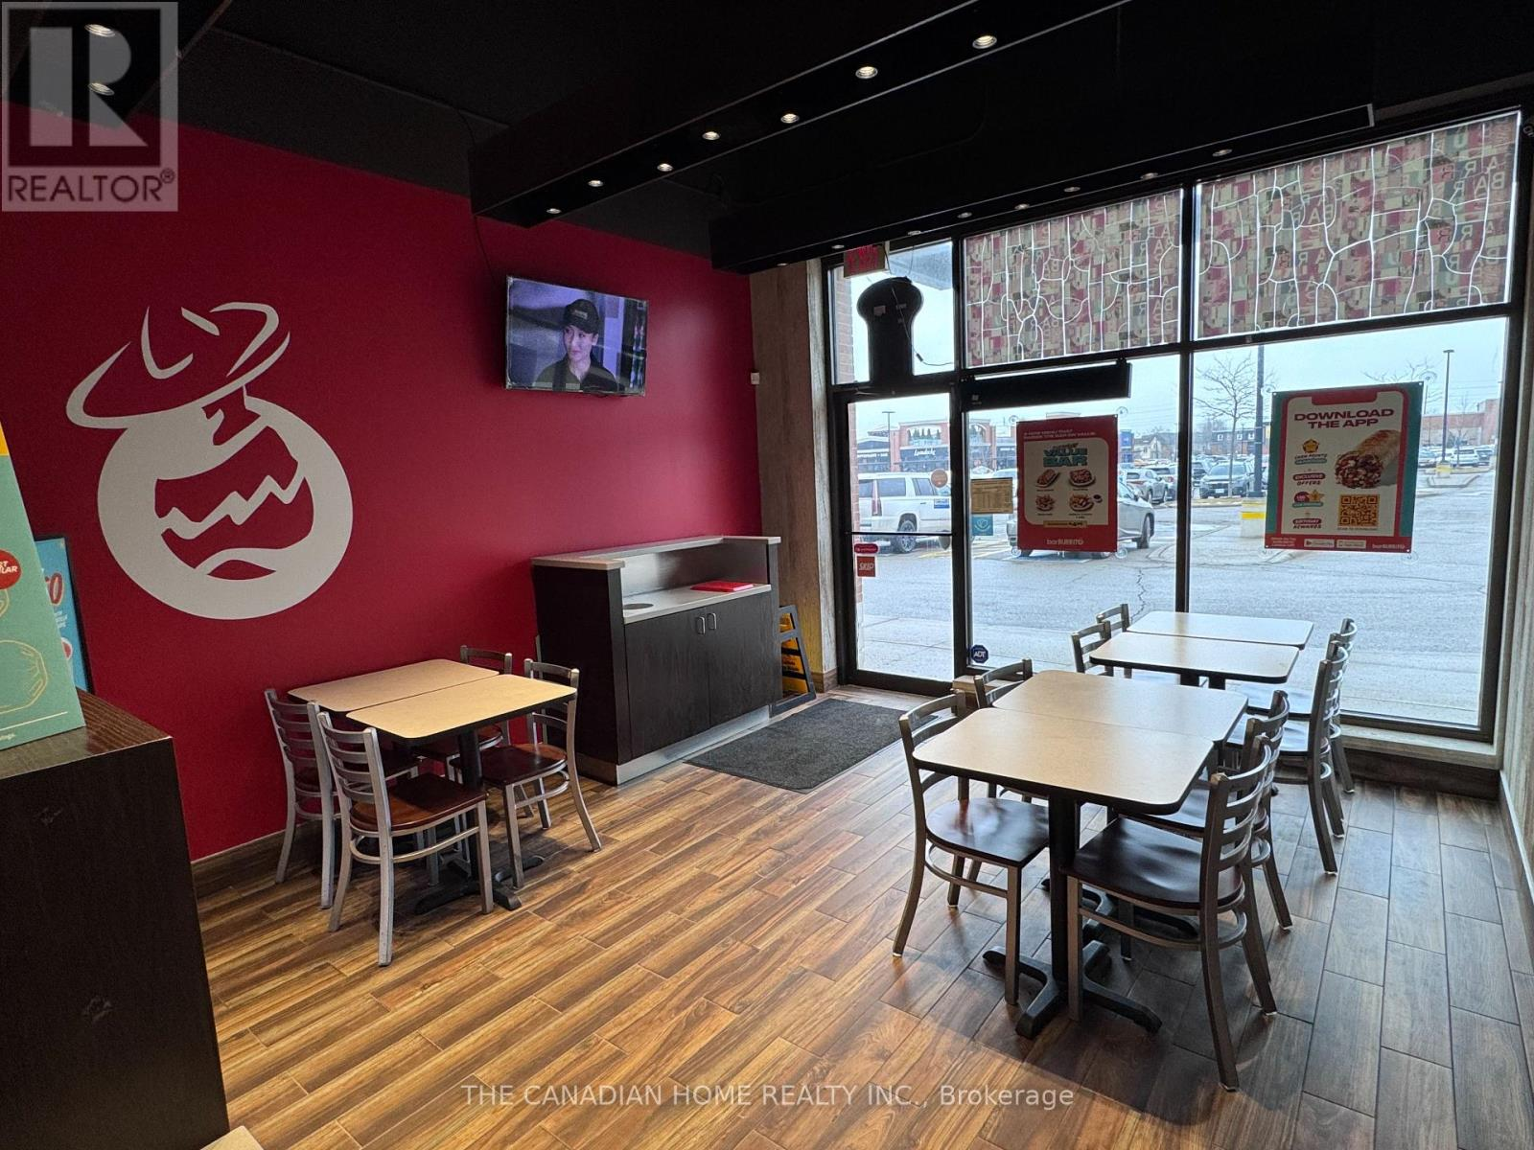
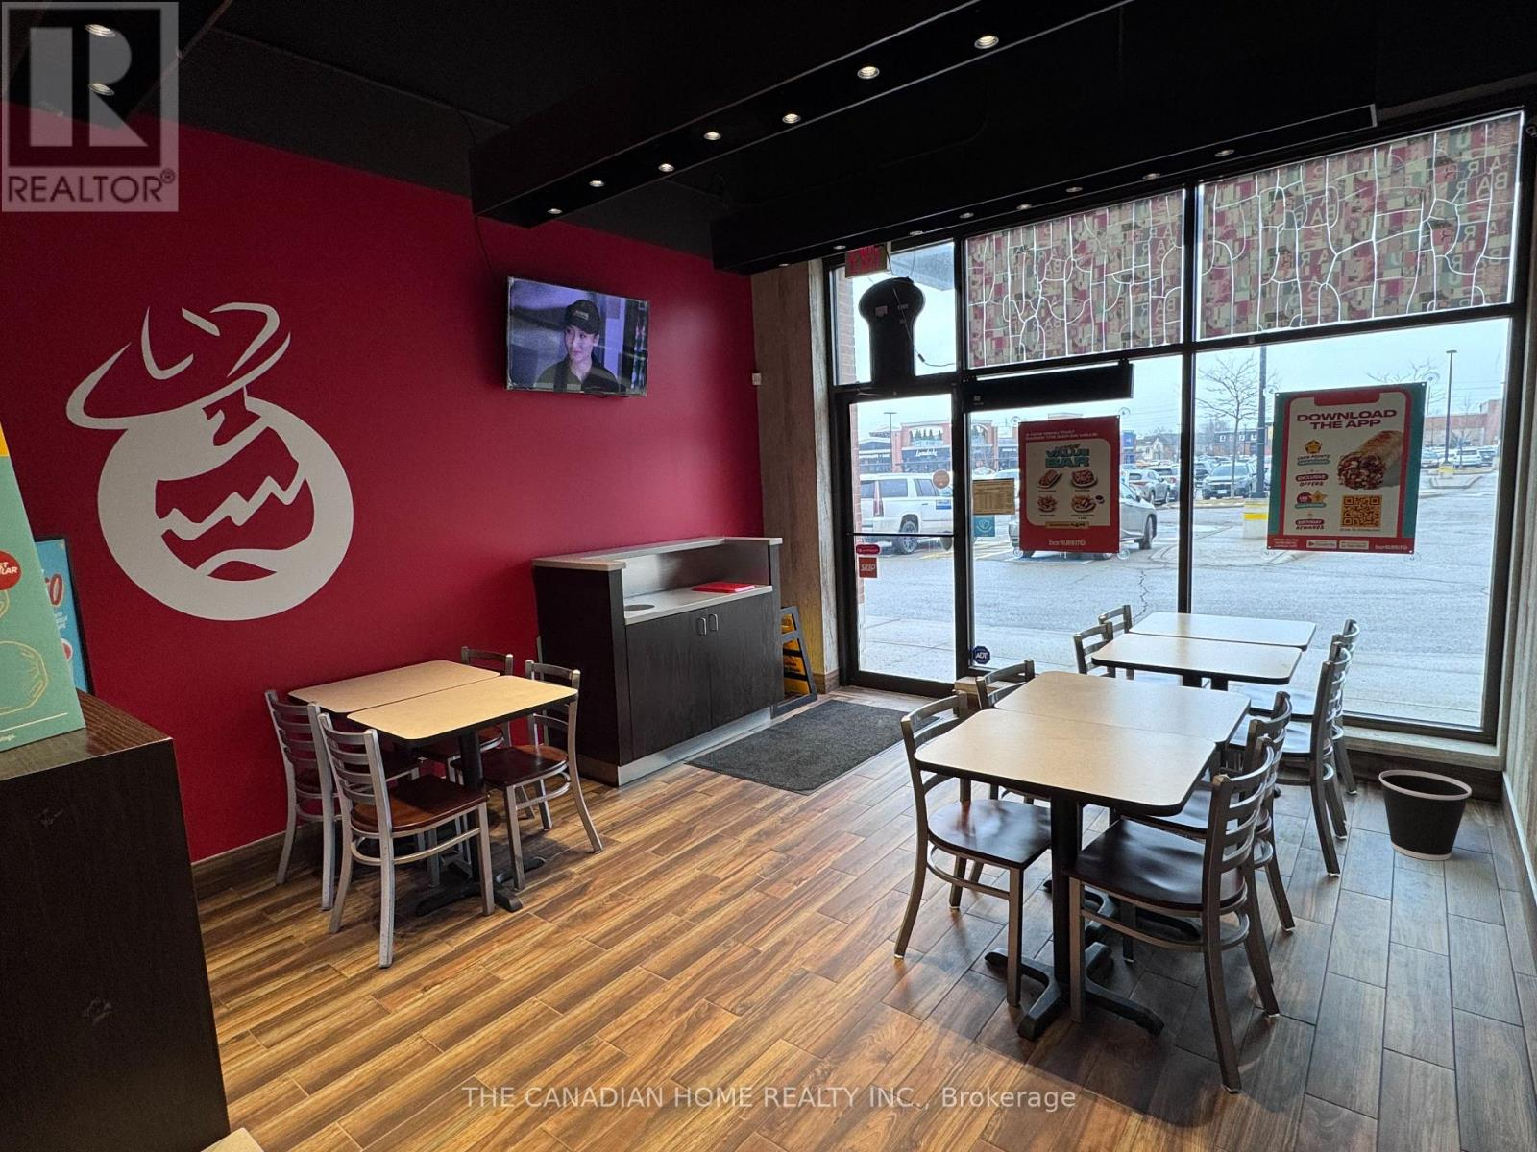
+ wastebasket (1422, 816)
